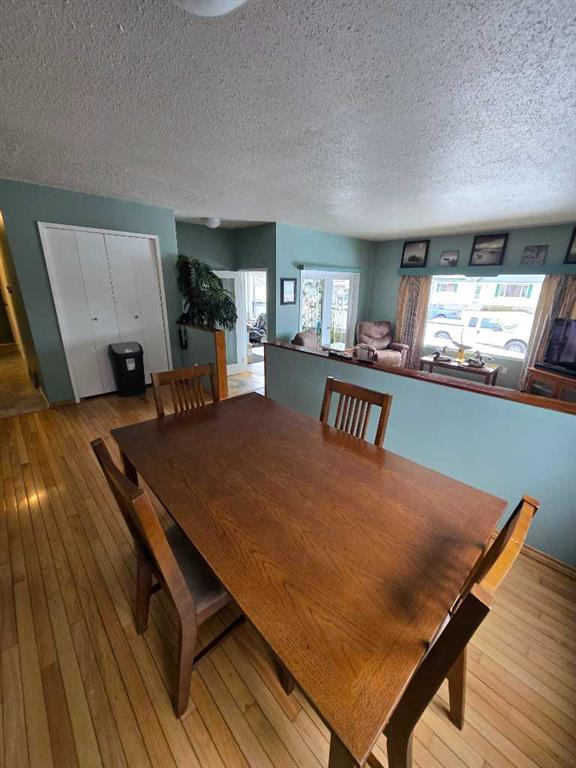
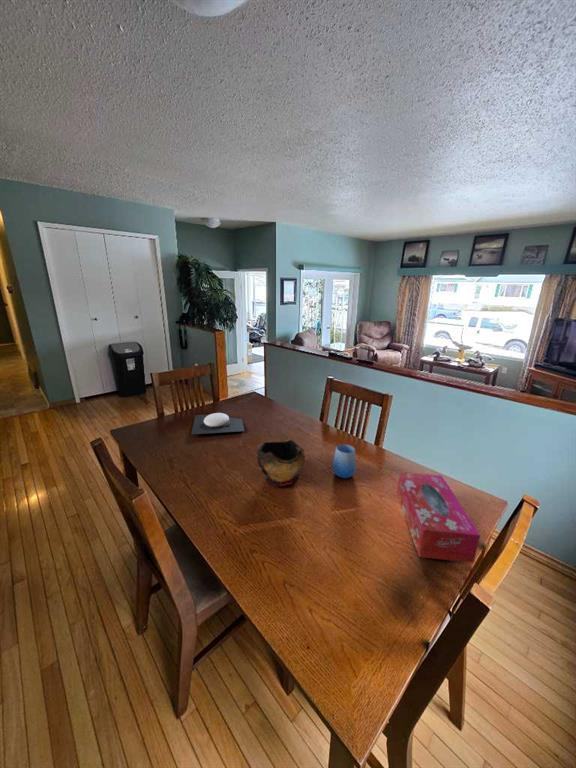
+ decorative bowl (280, 458)
+ cup (344, 461)
+ tissue box (431, 511)
+ plate (218, 419)
